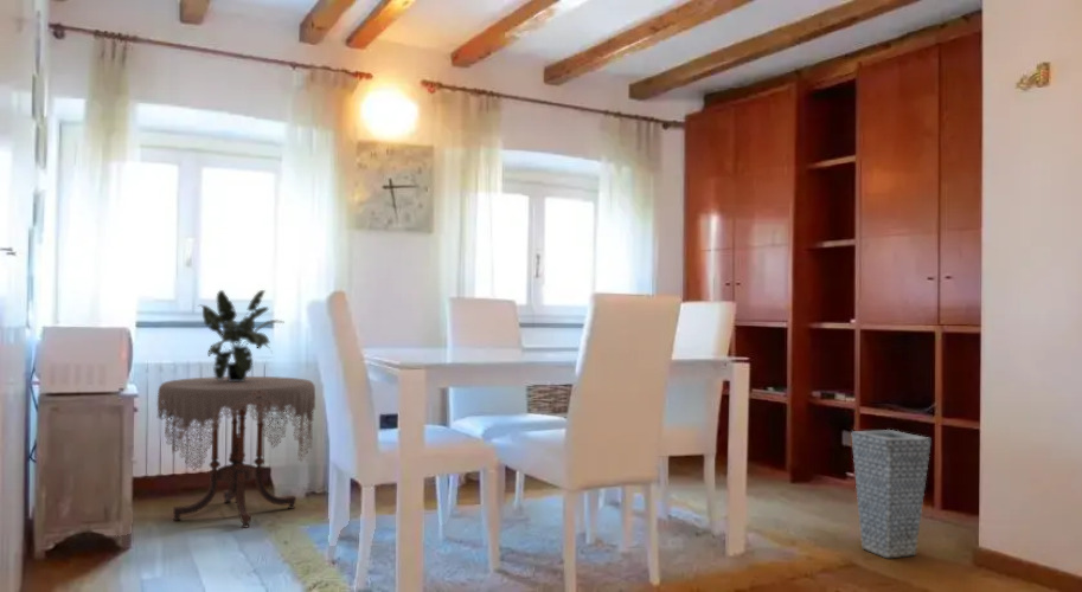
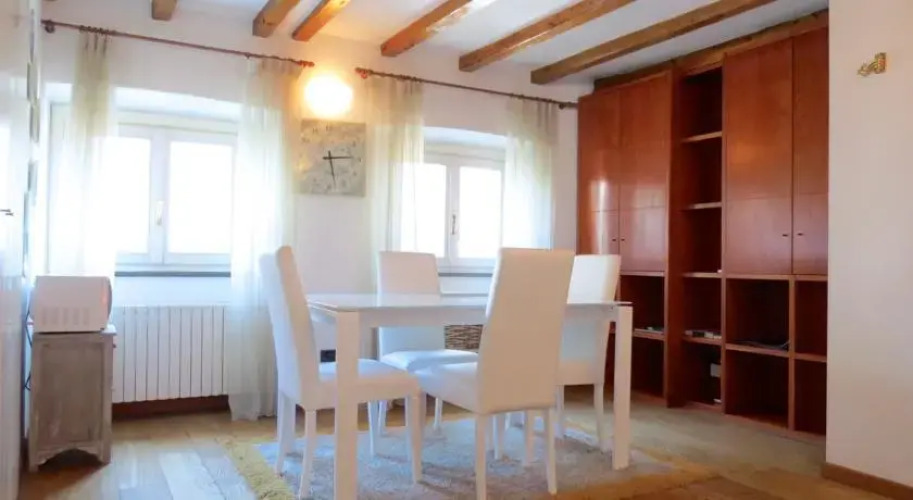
- side table (238, 448)
- vase (890, 493)
- potted plant (242, 334)
